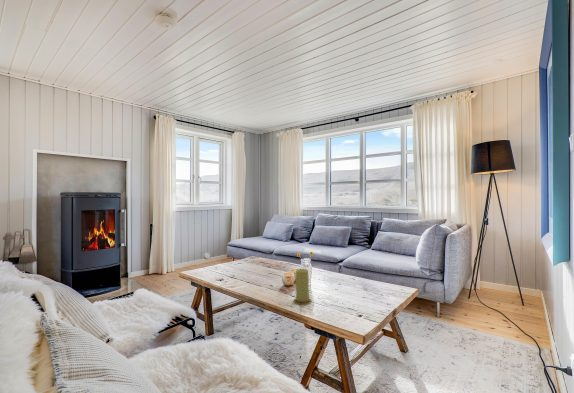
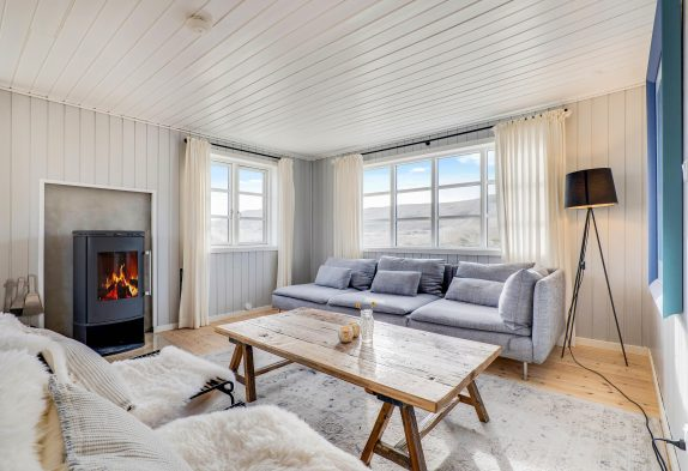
- candle (302, 285)
